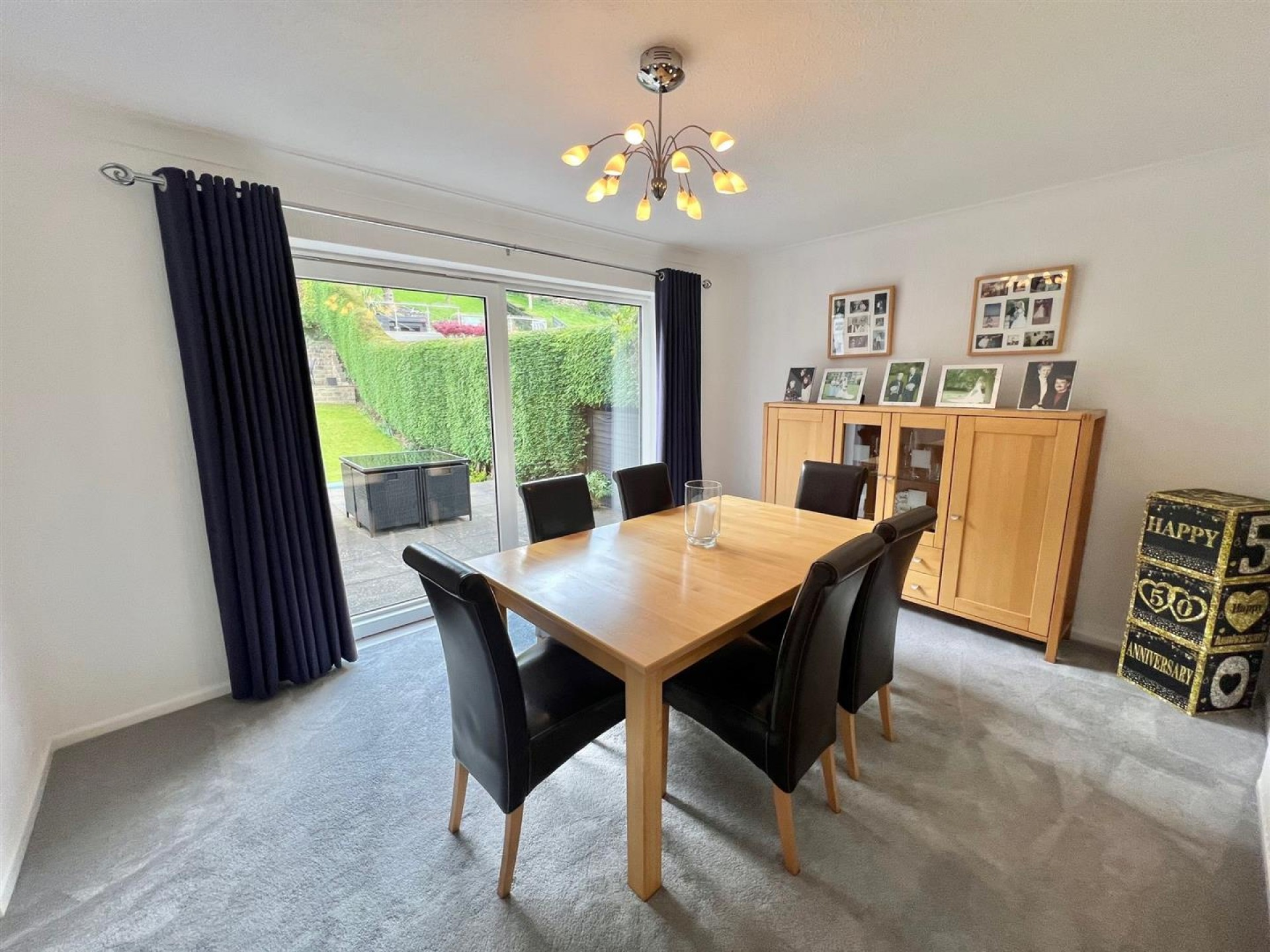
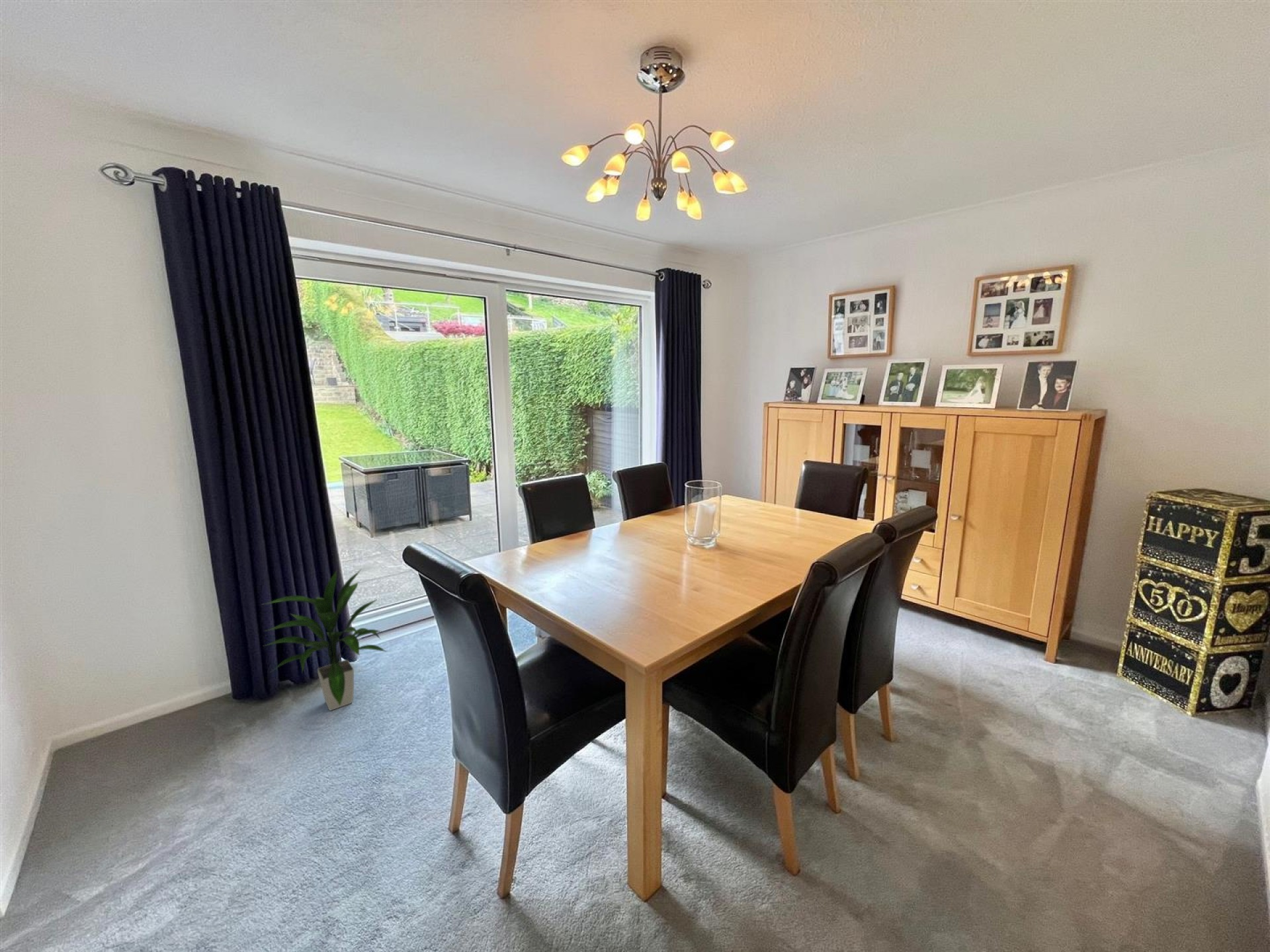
+ indoor plant (330, 641)
